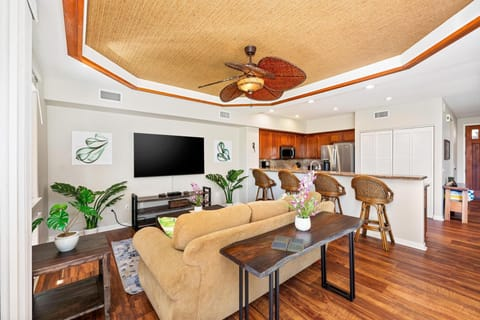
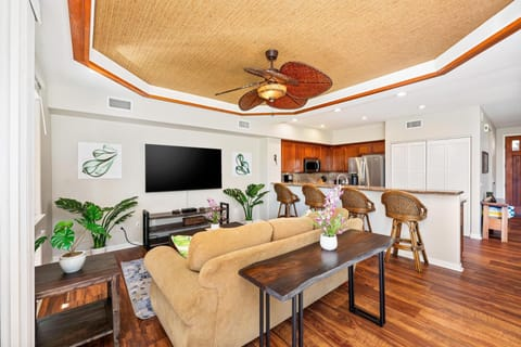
- drink coaster (287, 243)
